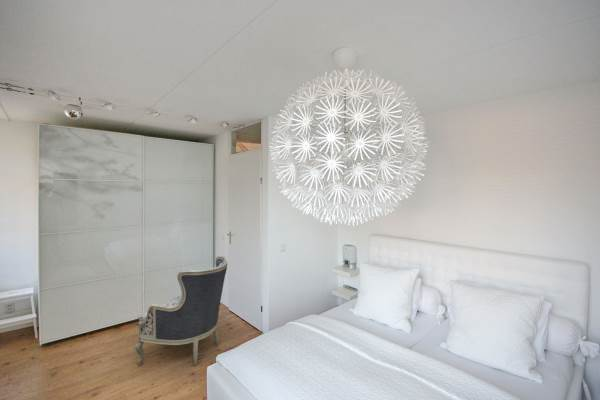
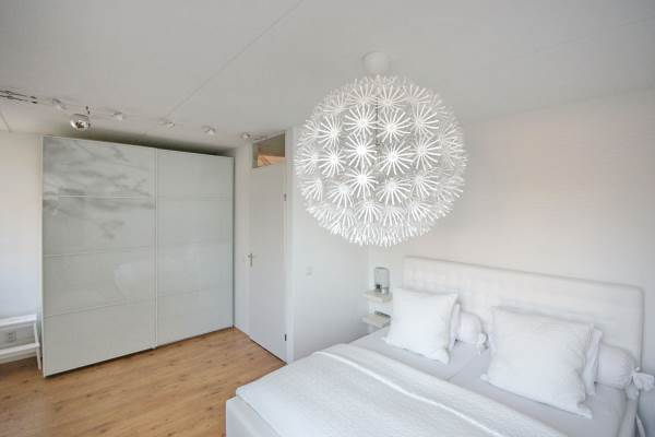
- armchair (184, 308)
